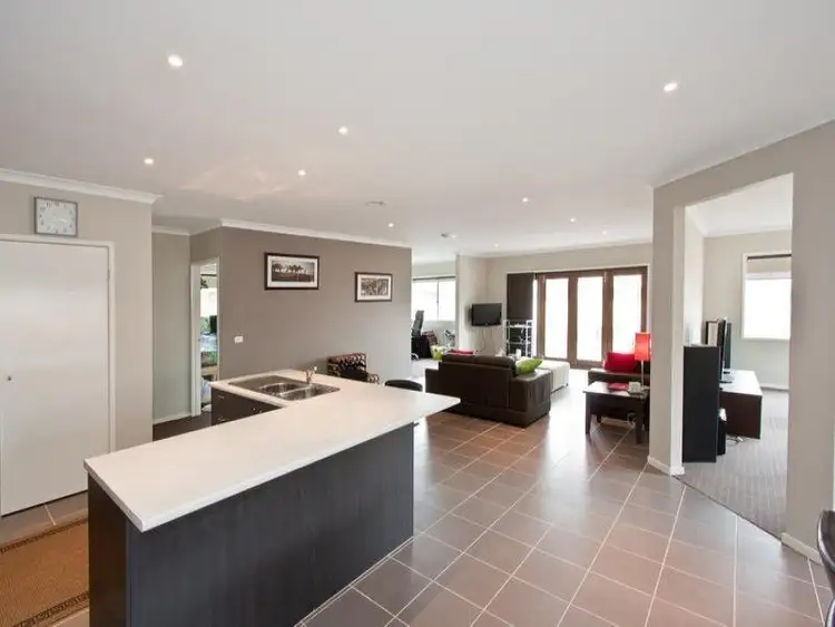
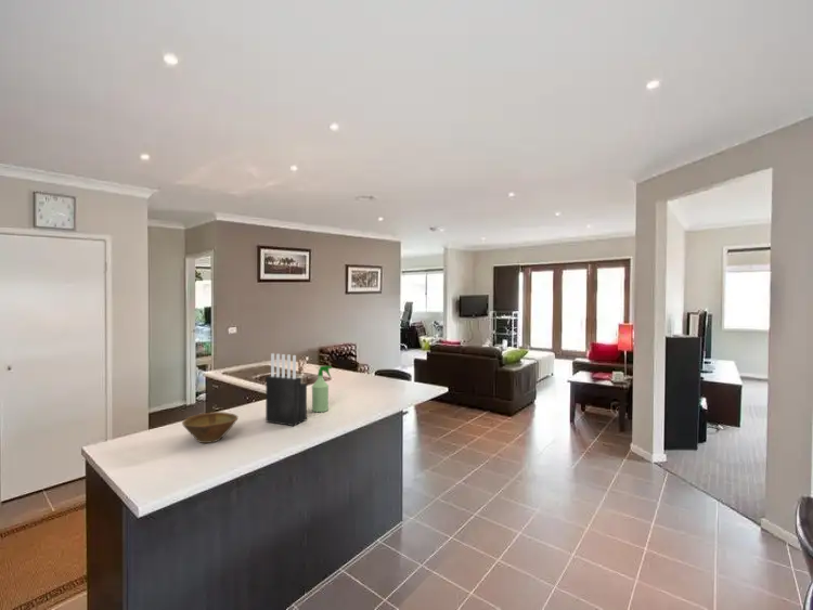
+ bowl (210, 429)
+ knife block (287, 387)
+ spray bottle (320, 388)
